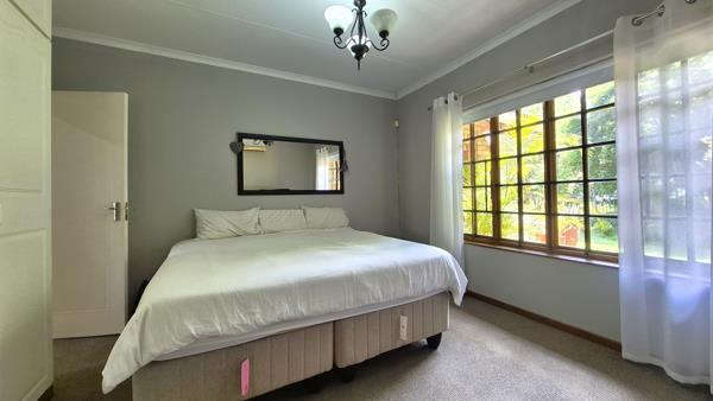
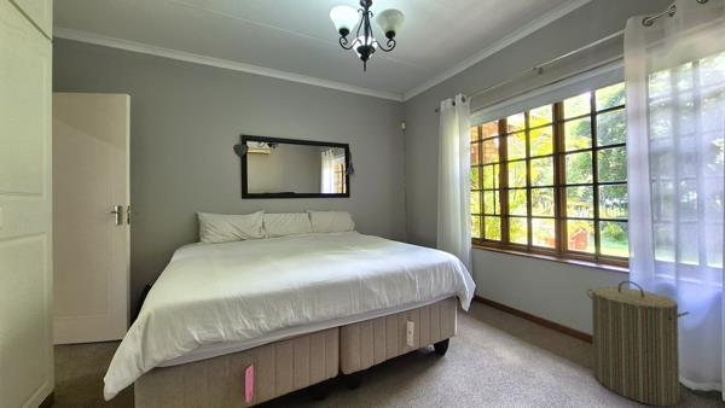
+ laundry hamper (632, 333)
